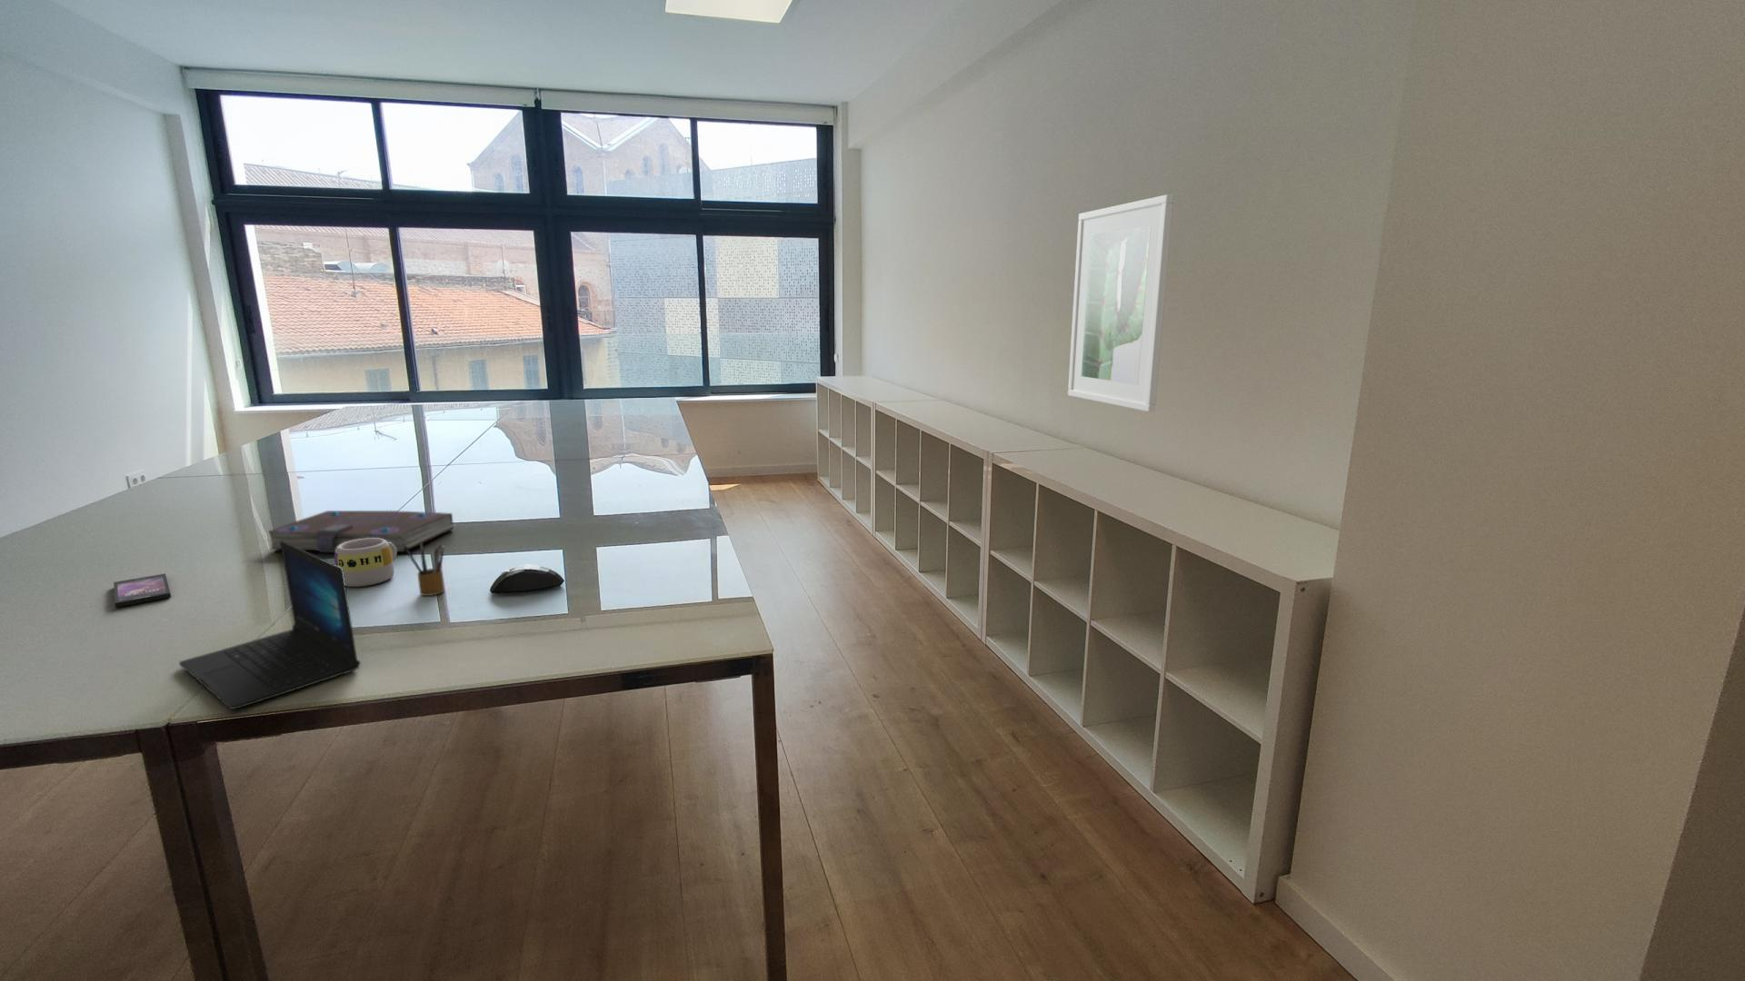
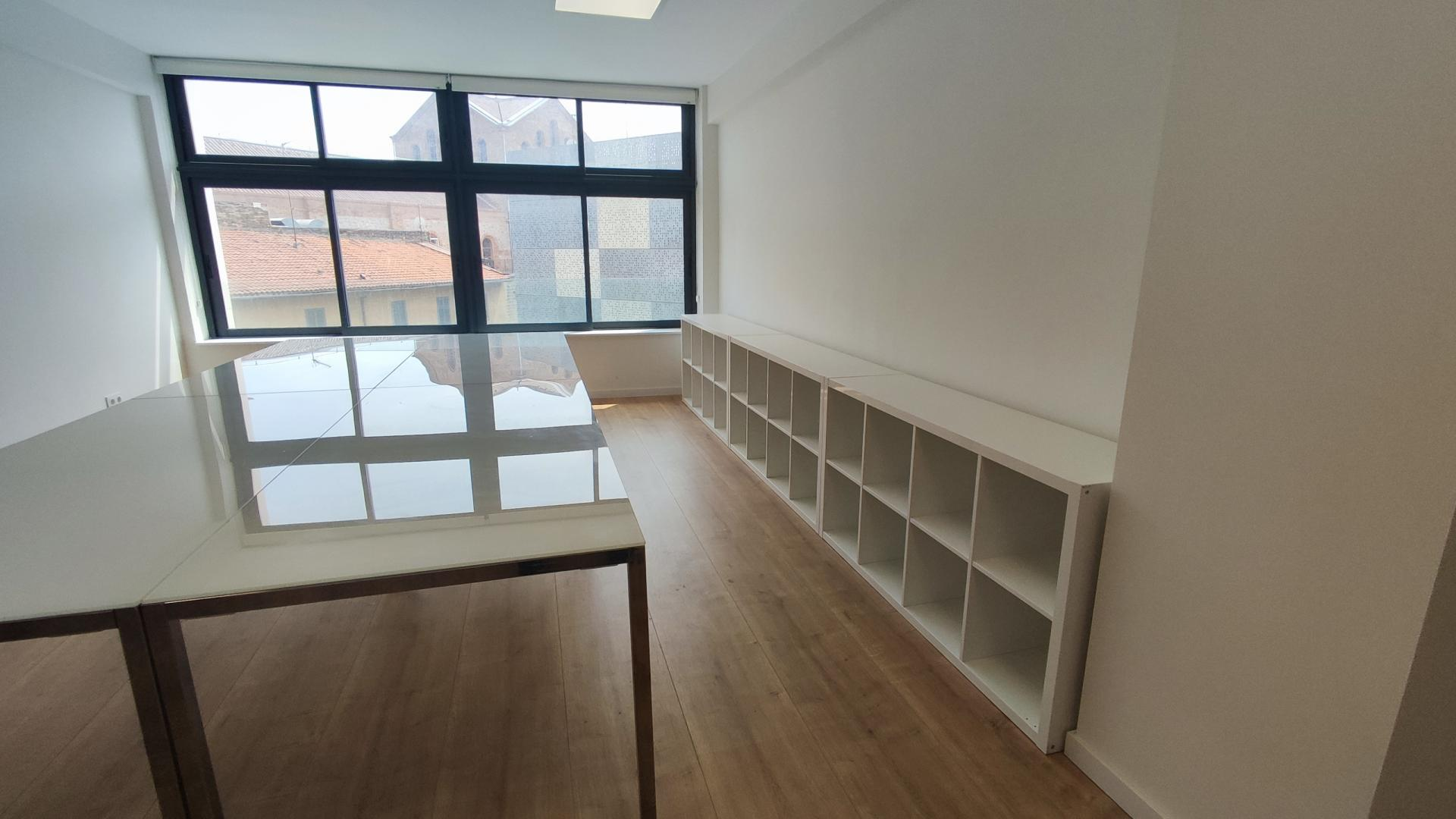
- smartphone (141, 589)
- book (364, 528)
- mug (370, 559)
- pencil box (427, 567)
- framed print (1115, 307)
- laptop (265, 637)
- mouse (527, 577)
